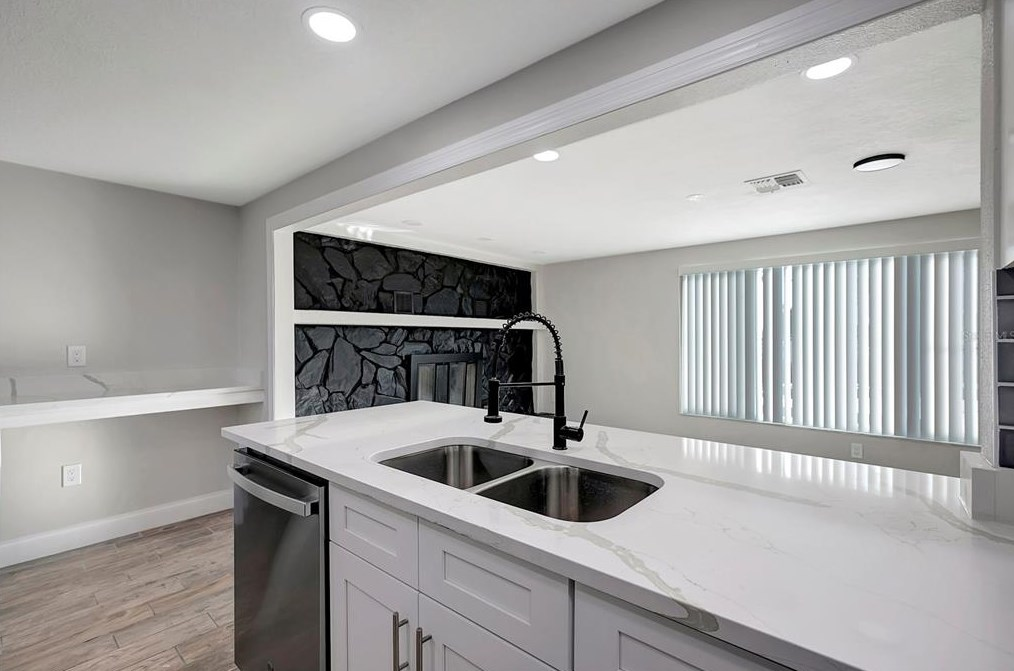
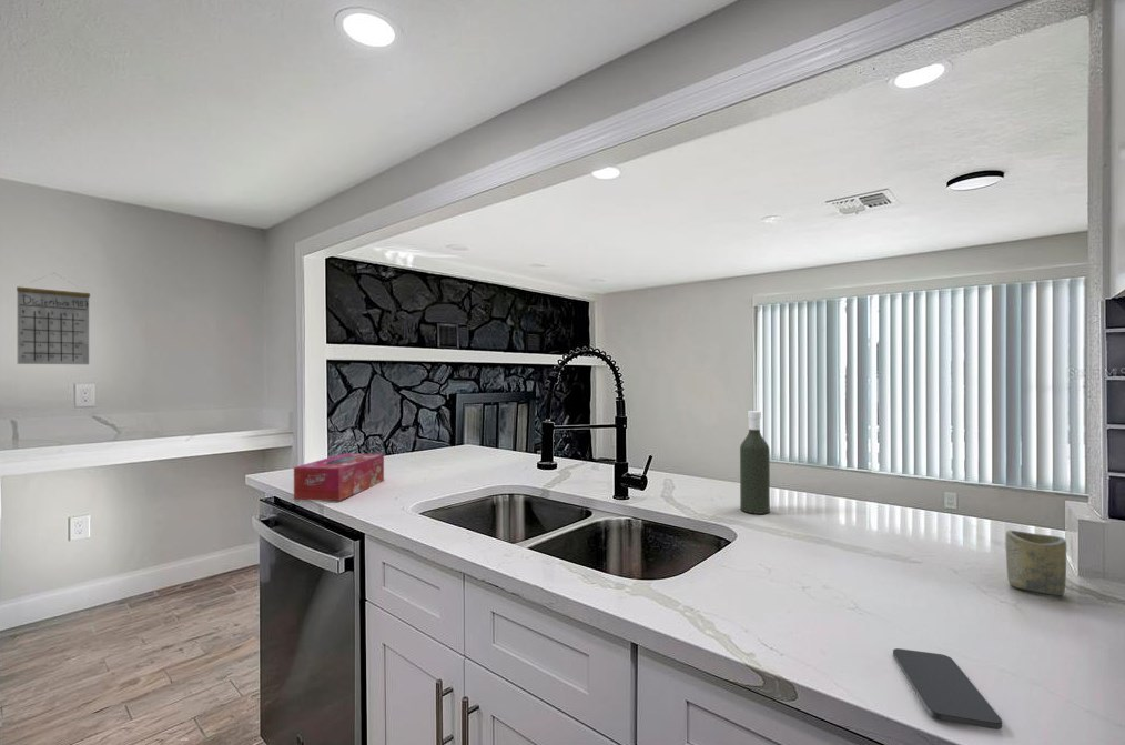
+ smartphone (941, 684)
+ cup (1035, 562)
+ tissue box (342, 474)
+ bottle (754, 460)
+ calendar (54, 318)
